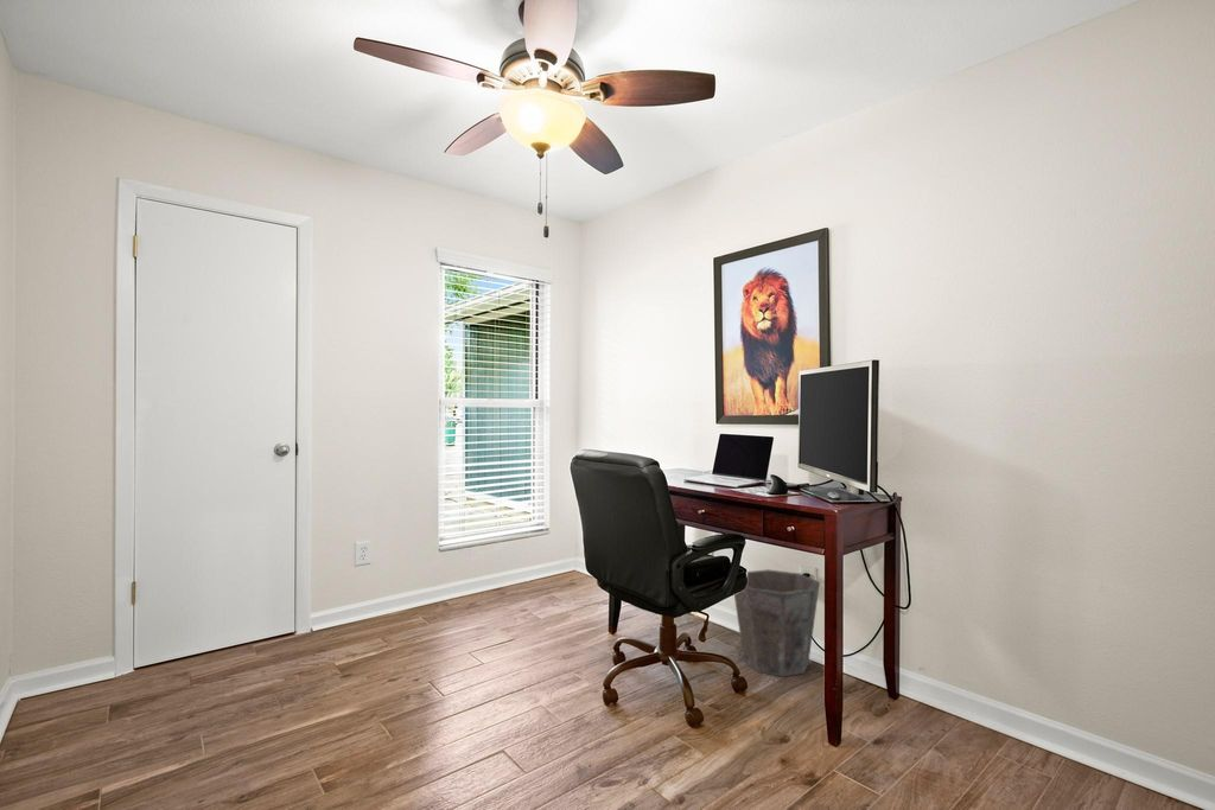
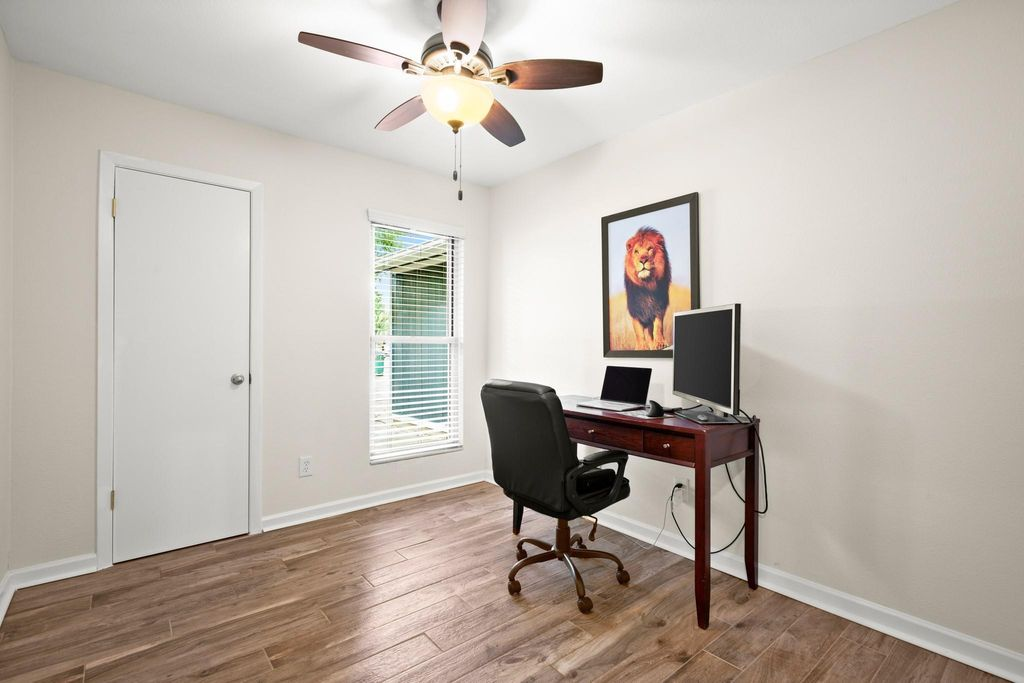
- waste bin (775, 621)
